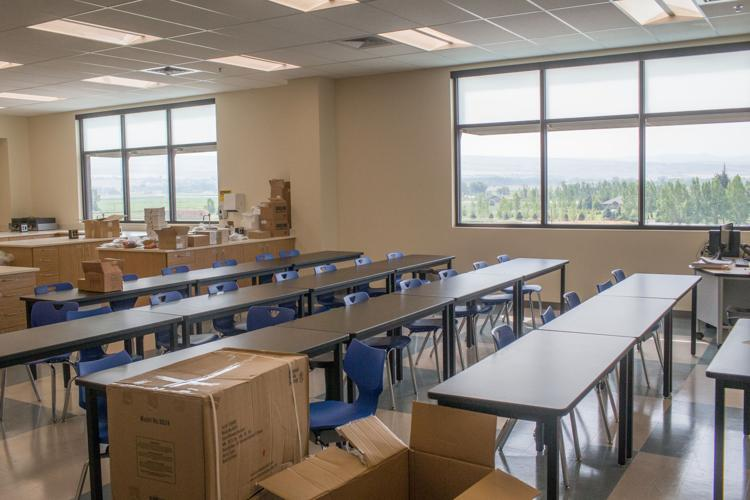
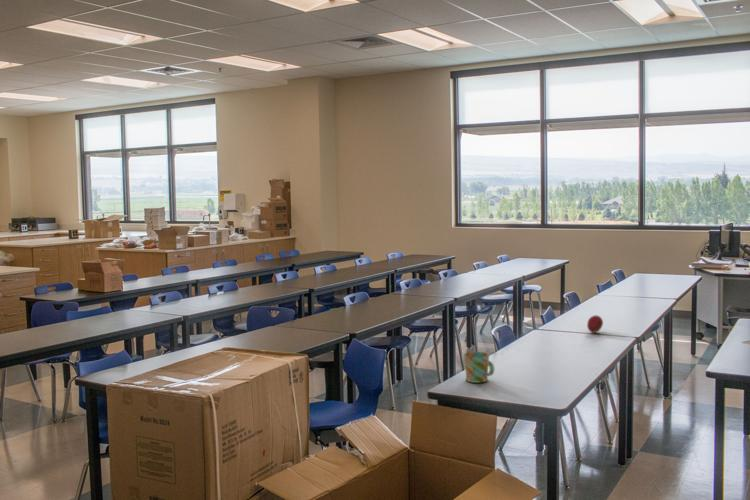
+ fruit (595, 323)
+ mug (479, 367)
